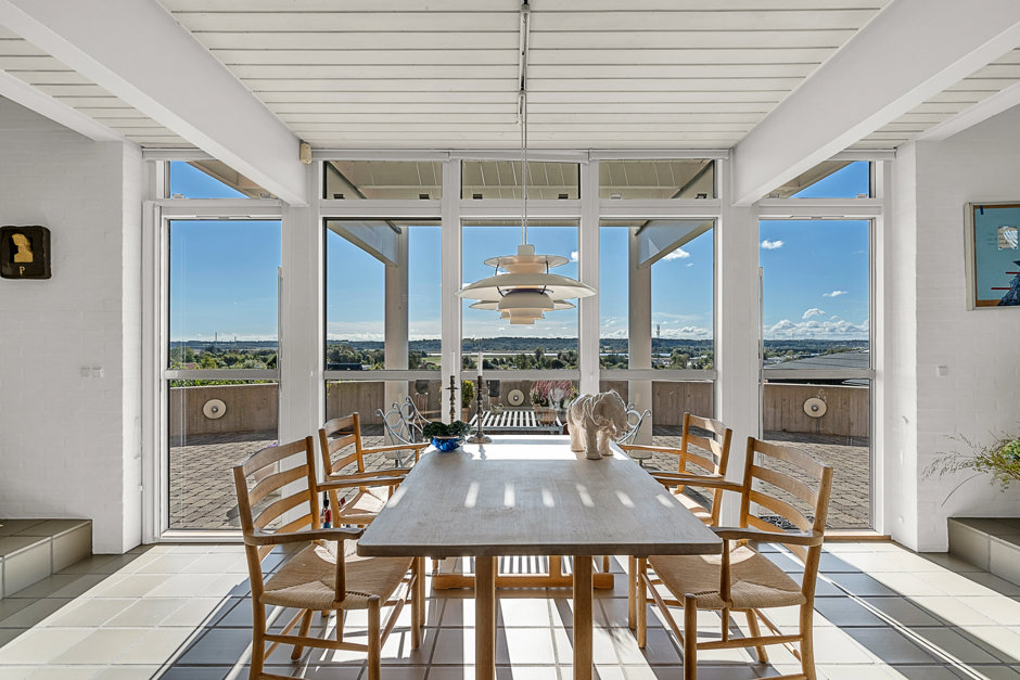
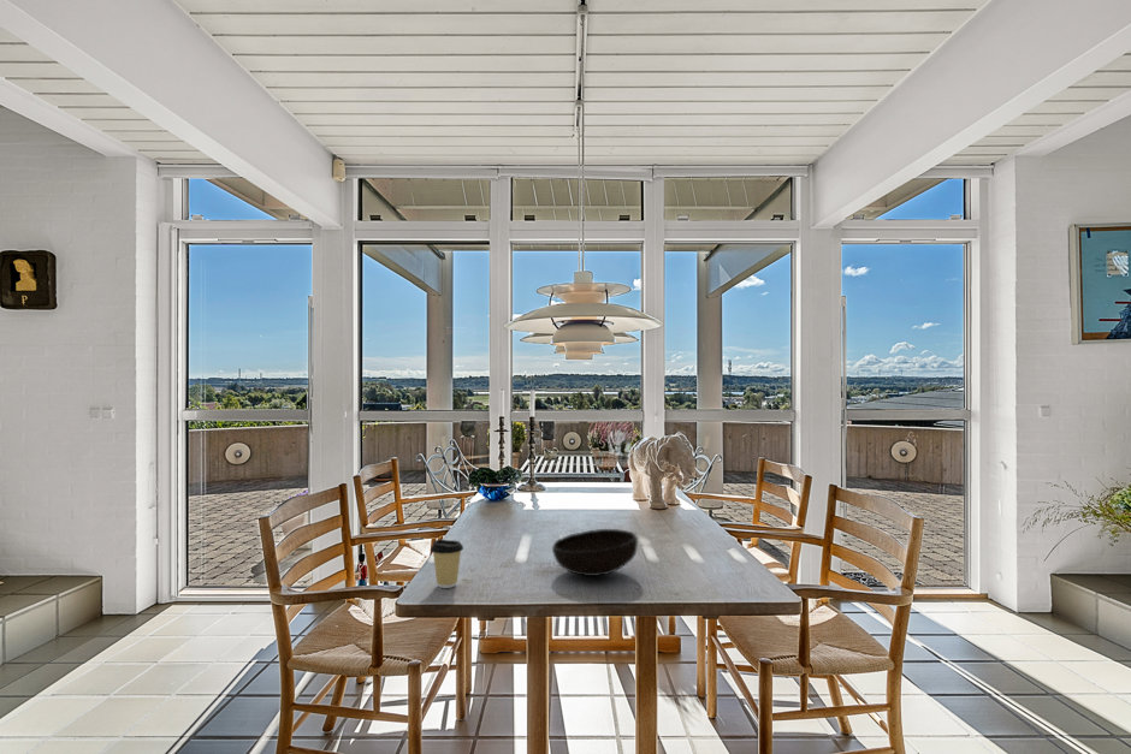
+ bowl (594, 553)
+ coffee cup (446, 563)
